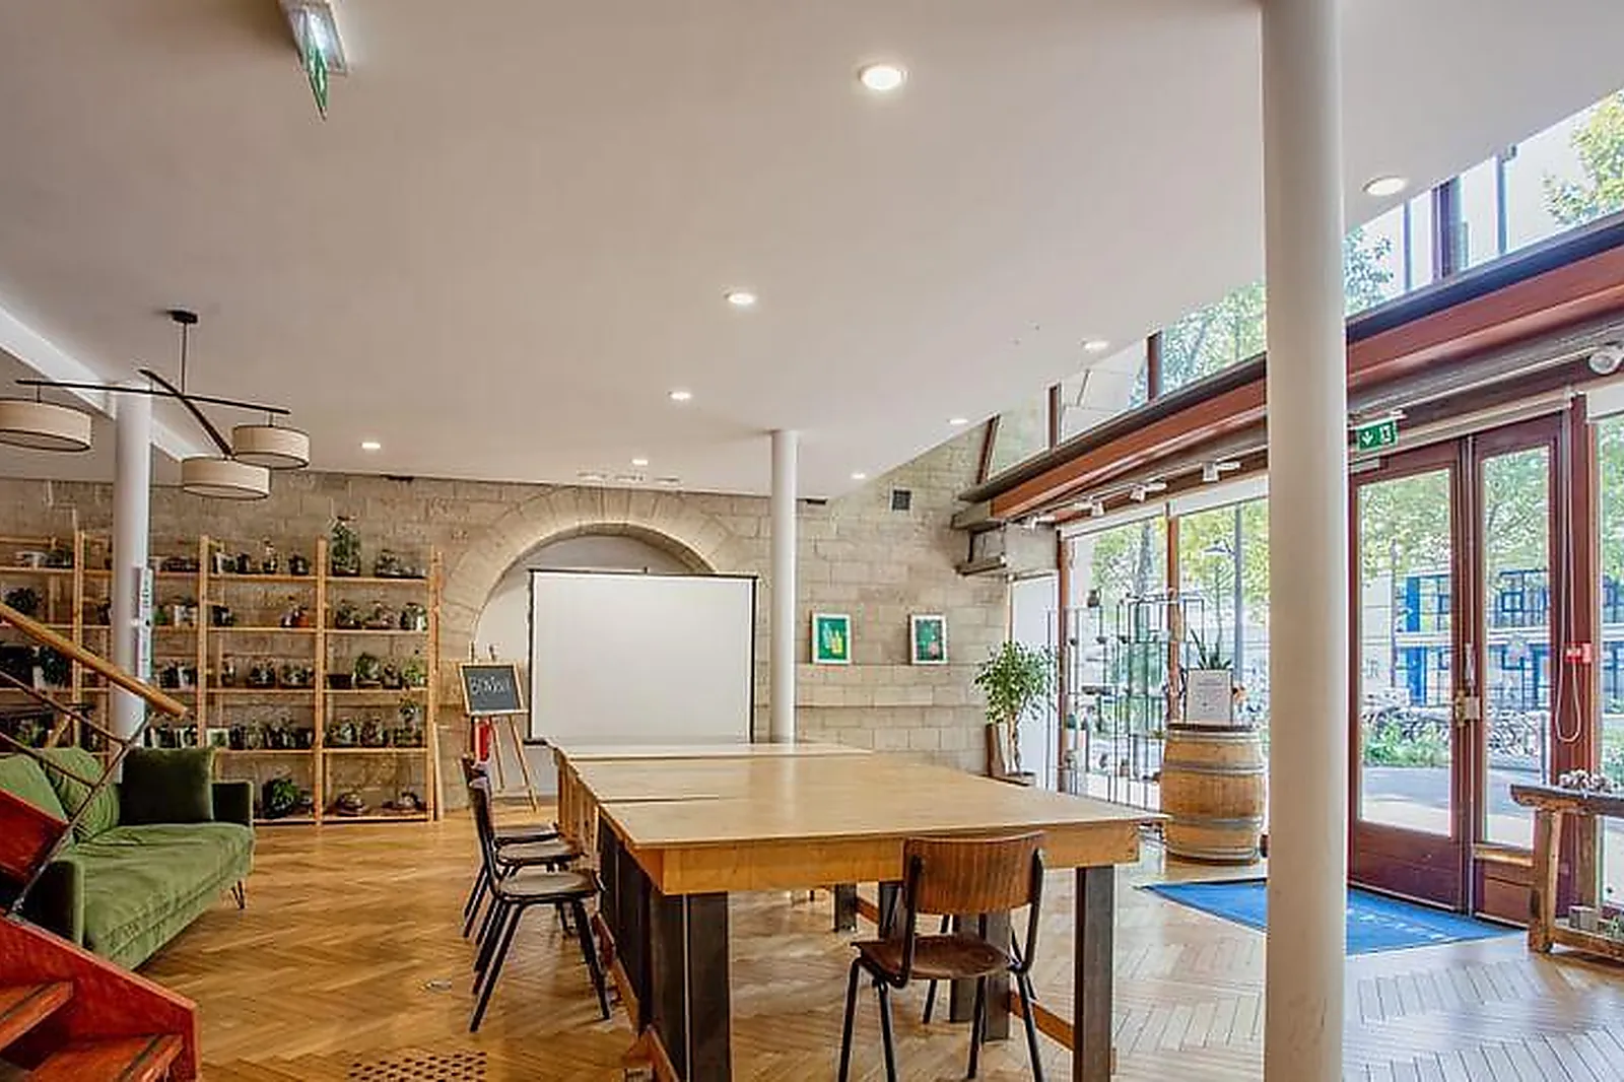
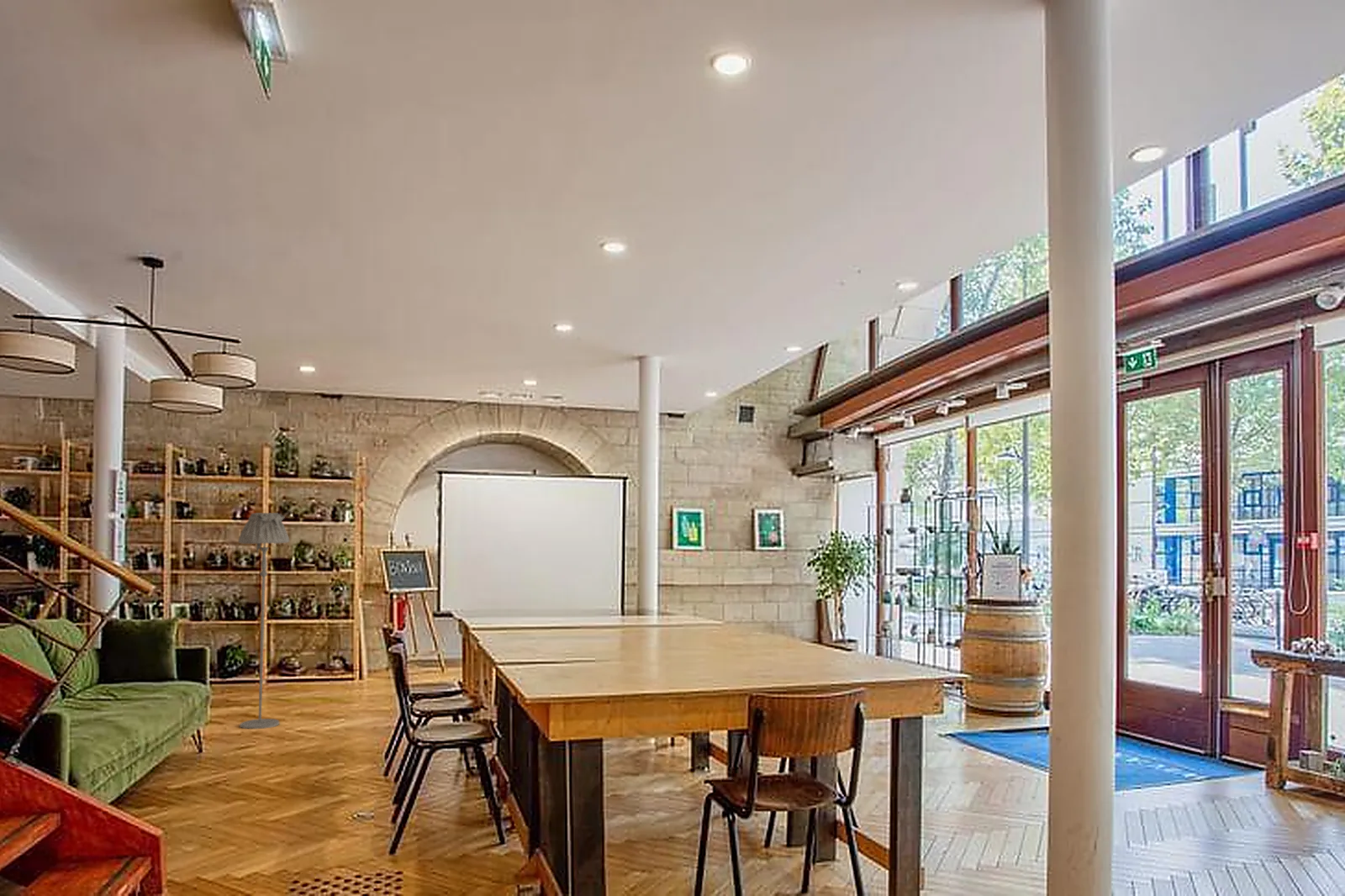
+ floor lamp (261, 618)
